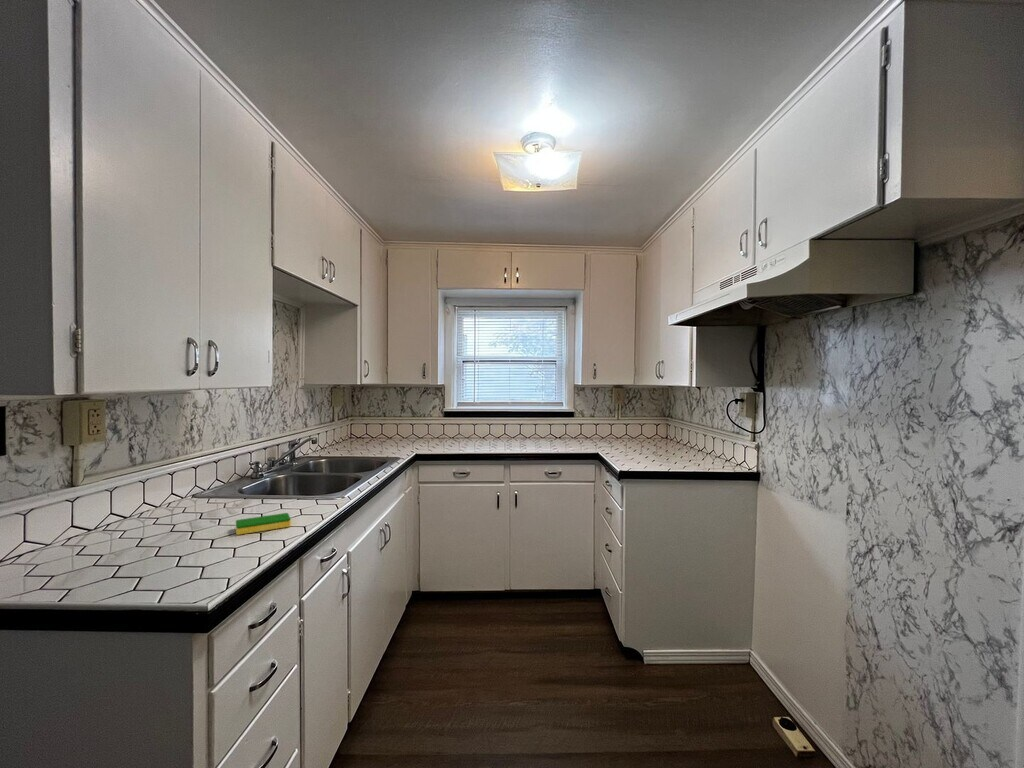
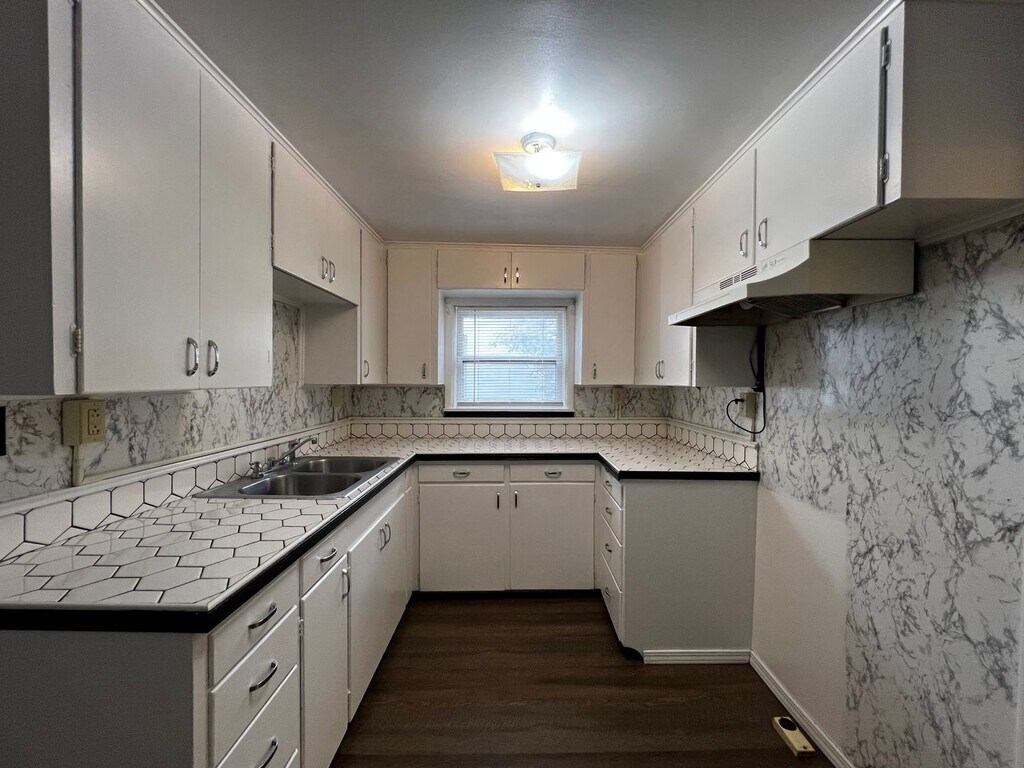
- dish sponge (263, 523)
